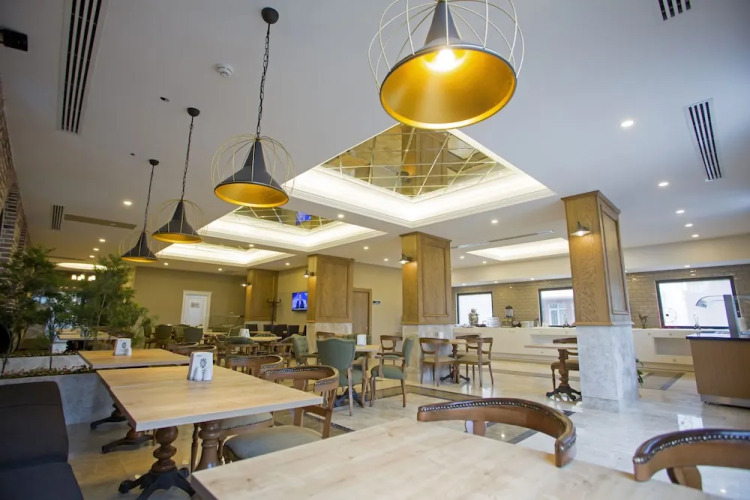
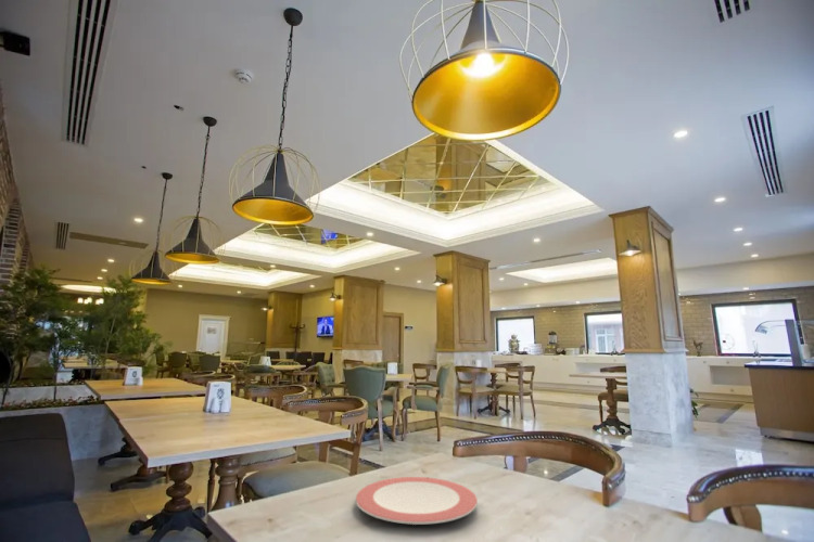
+ plate (416, 500)
